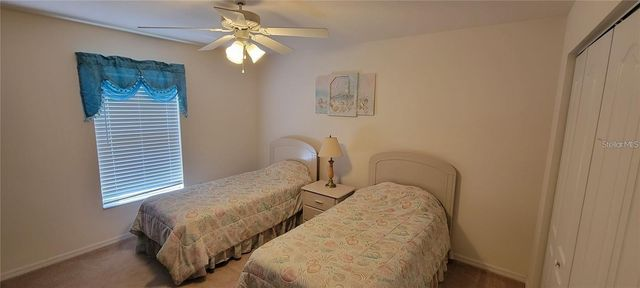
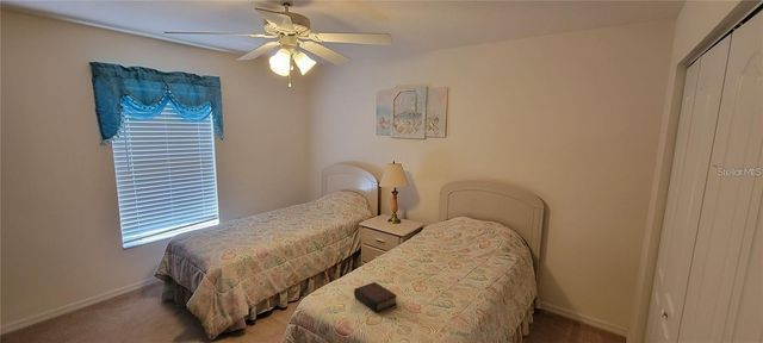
+ book (374, 295)
